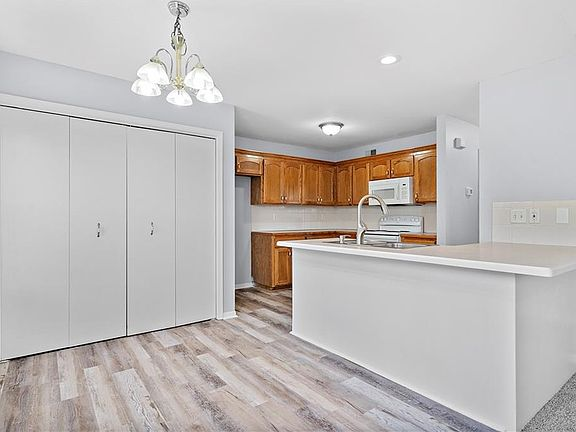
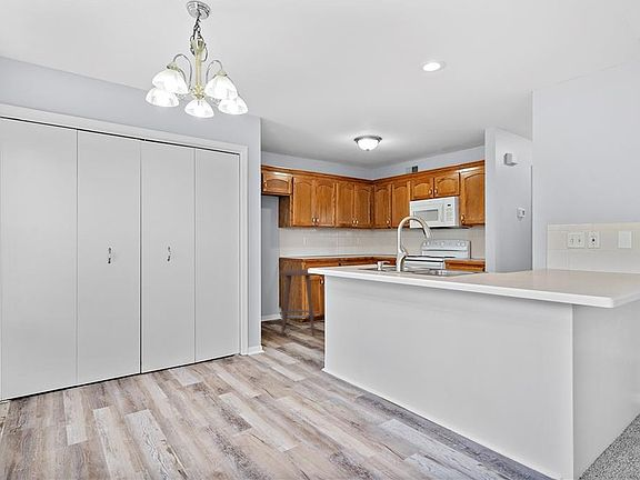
+ stool (298, 310)
